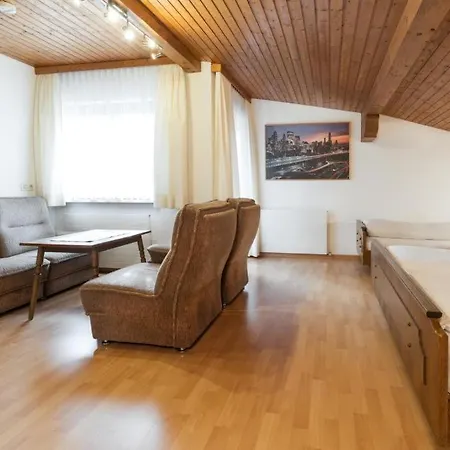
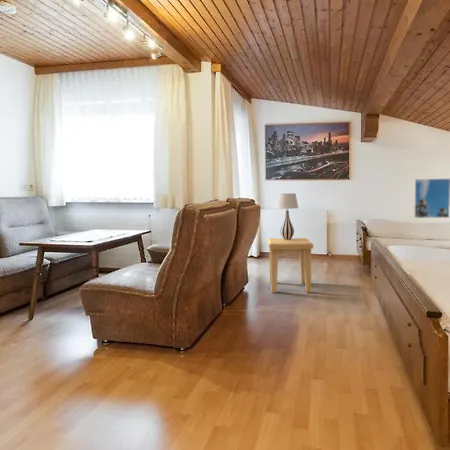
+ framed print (431, 198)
+ side table (289, 253)
+ table lamp (287, 216)
